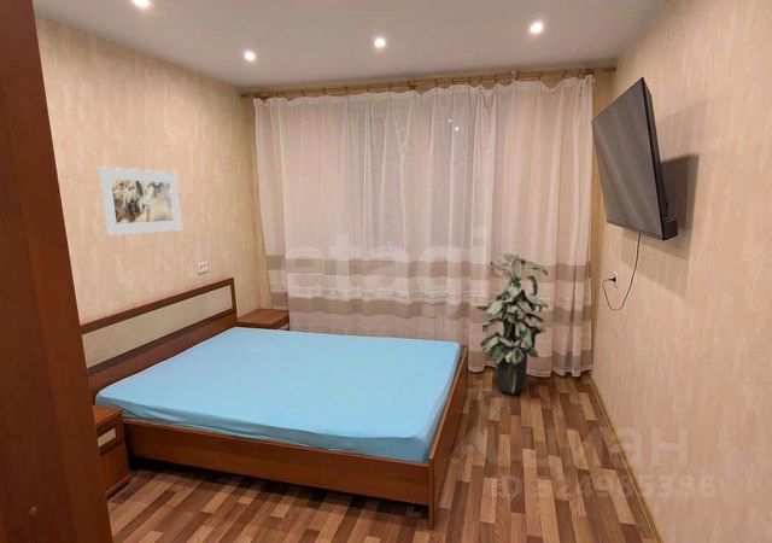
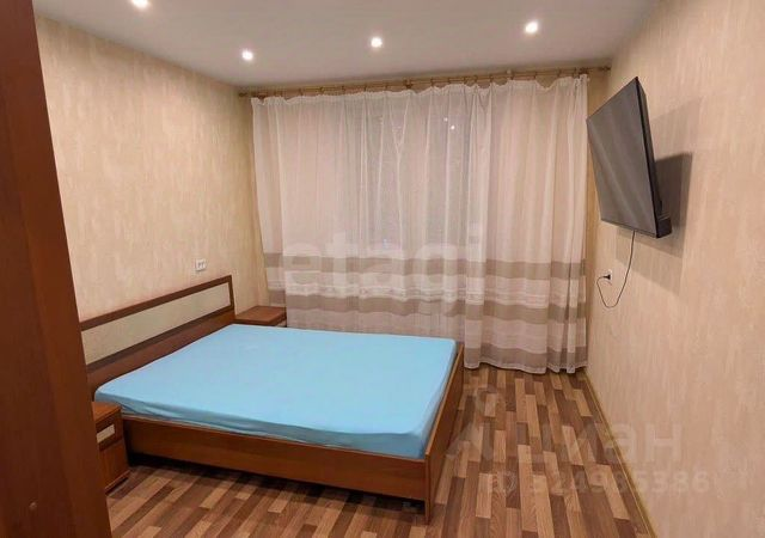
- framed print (144, 202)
- indoor plant (509, 322)
